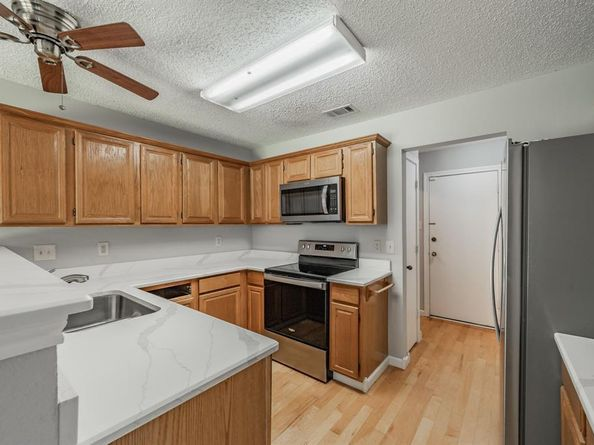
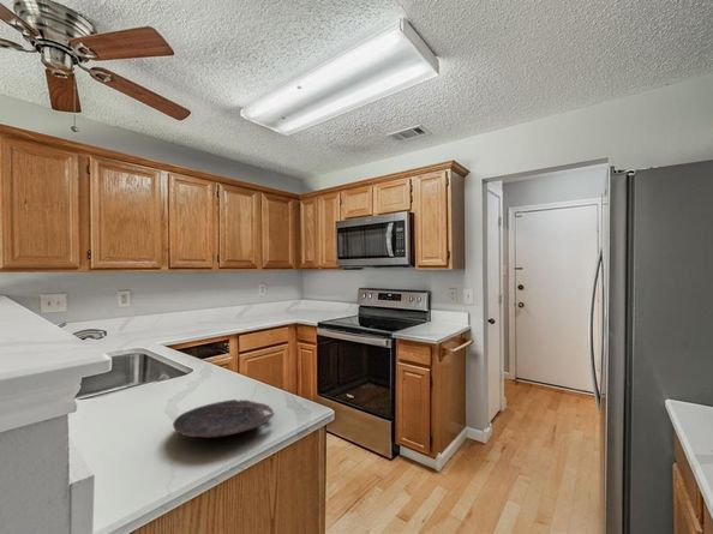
+ bowl (226, 420)
